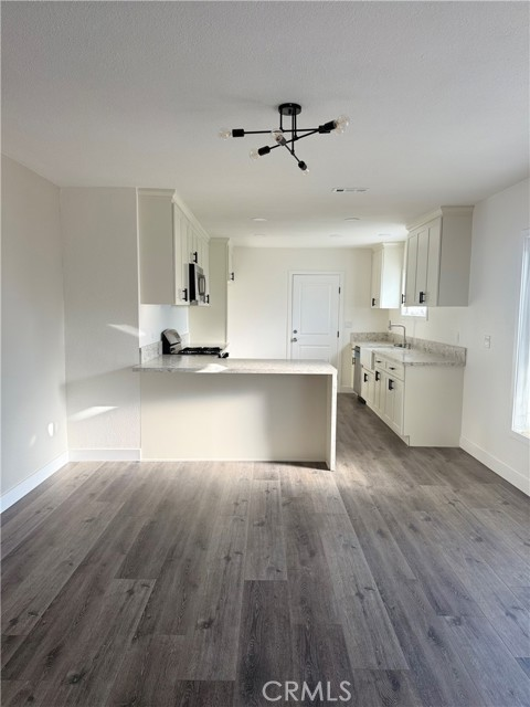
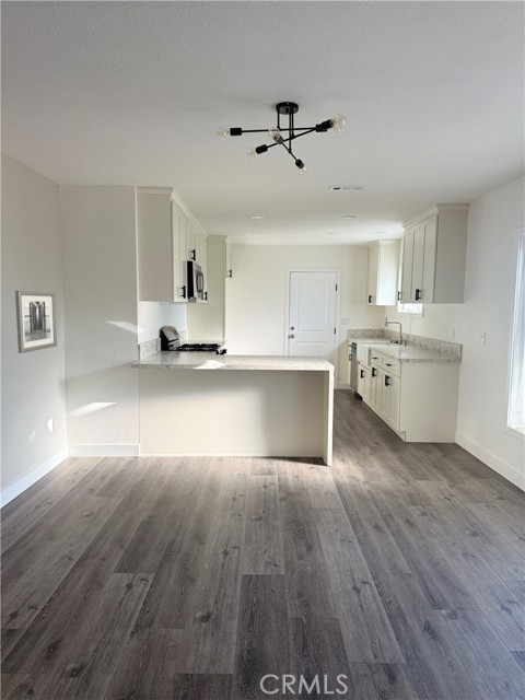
+ wall art (37, 320)
